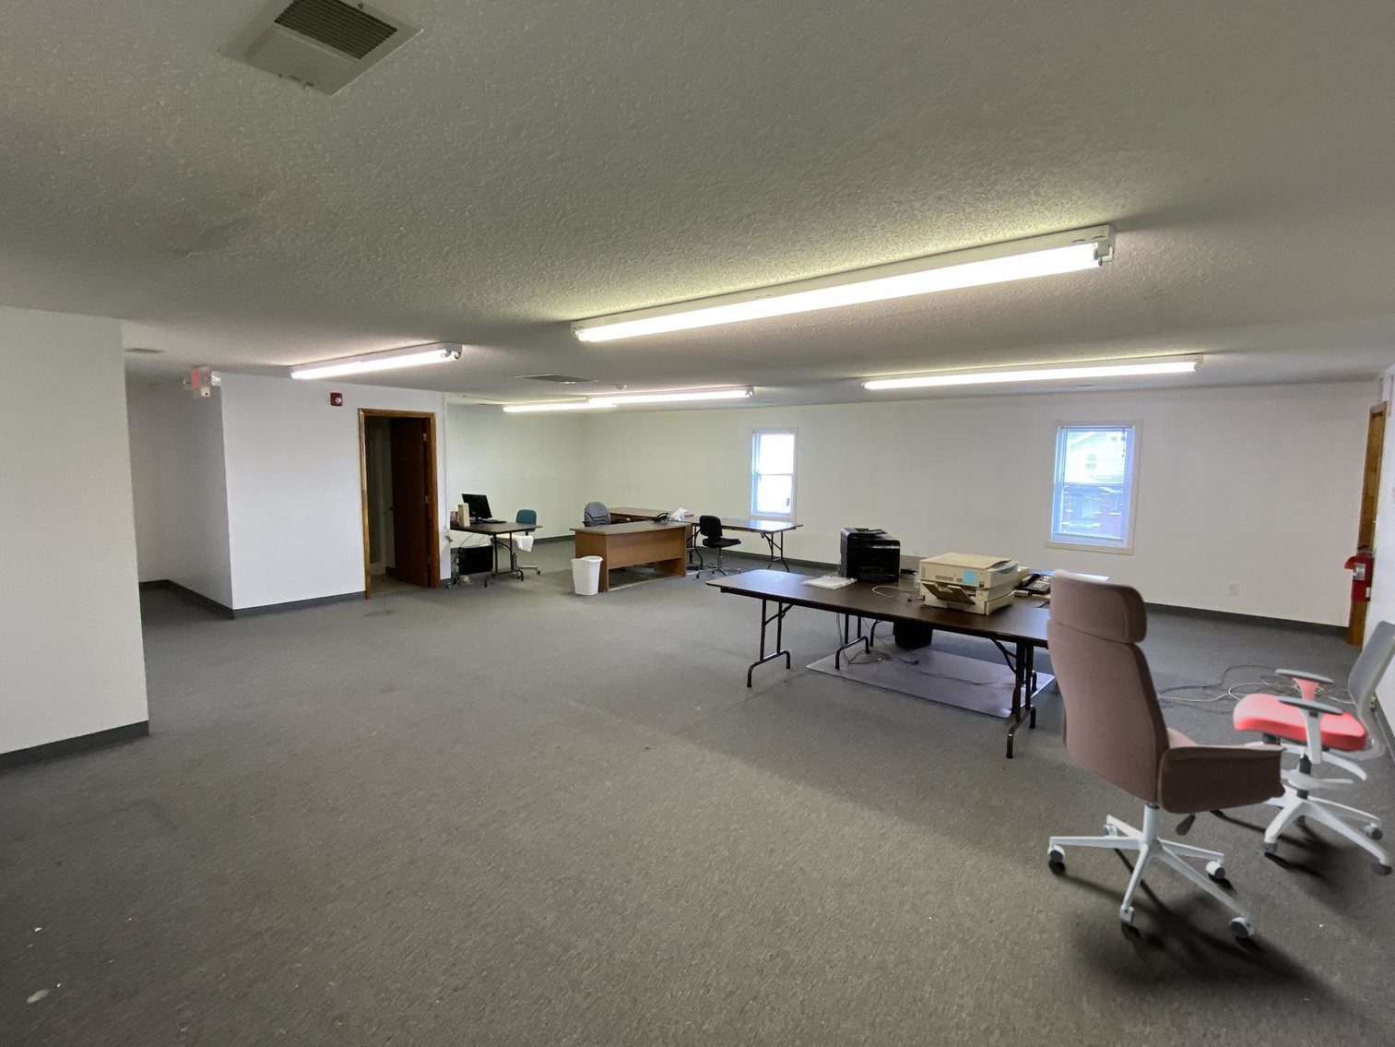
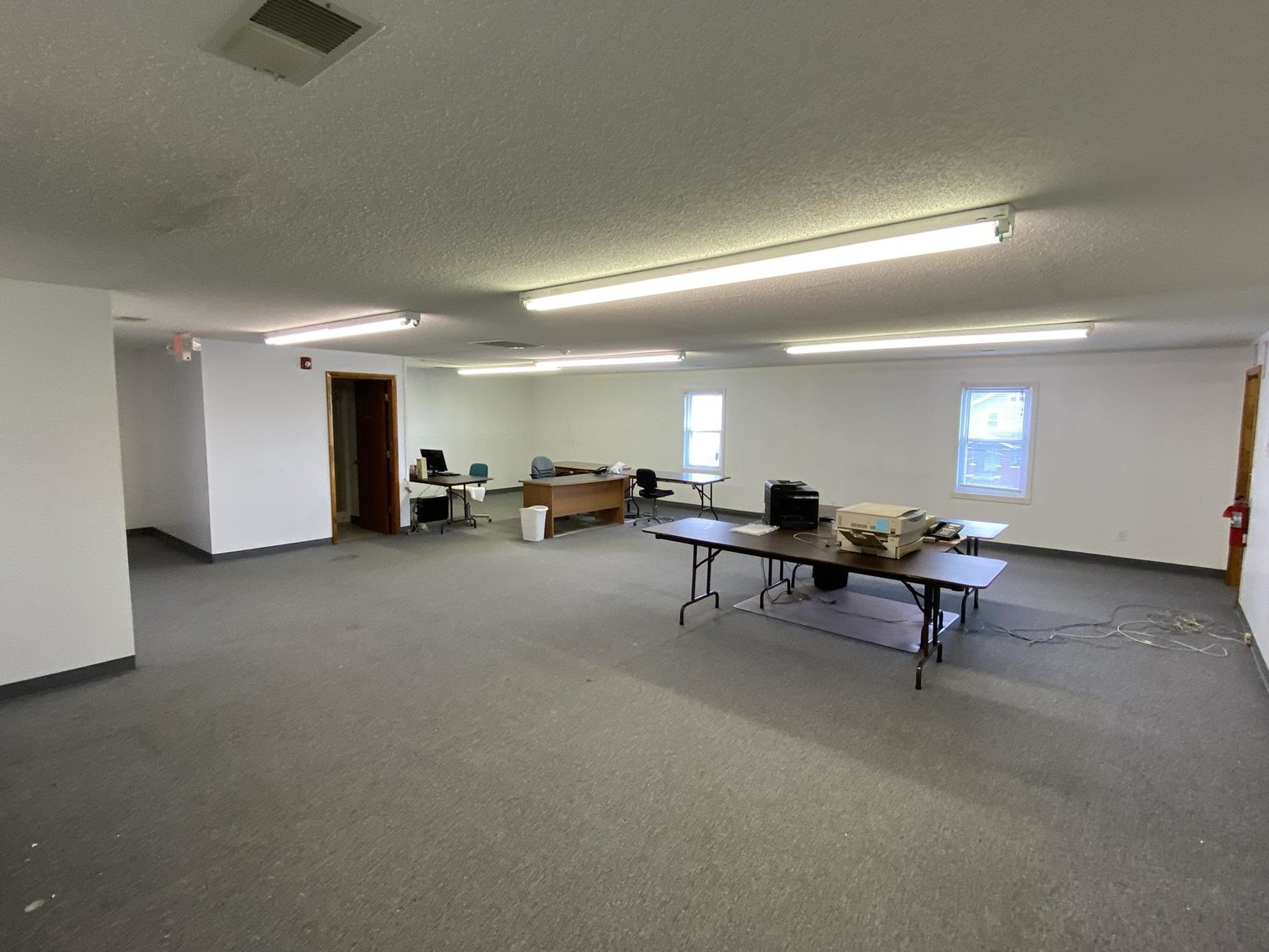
- office chair (1300, 725)
- office chair (1150, 732)
